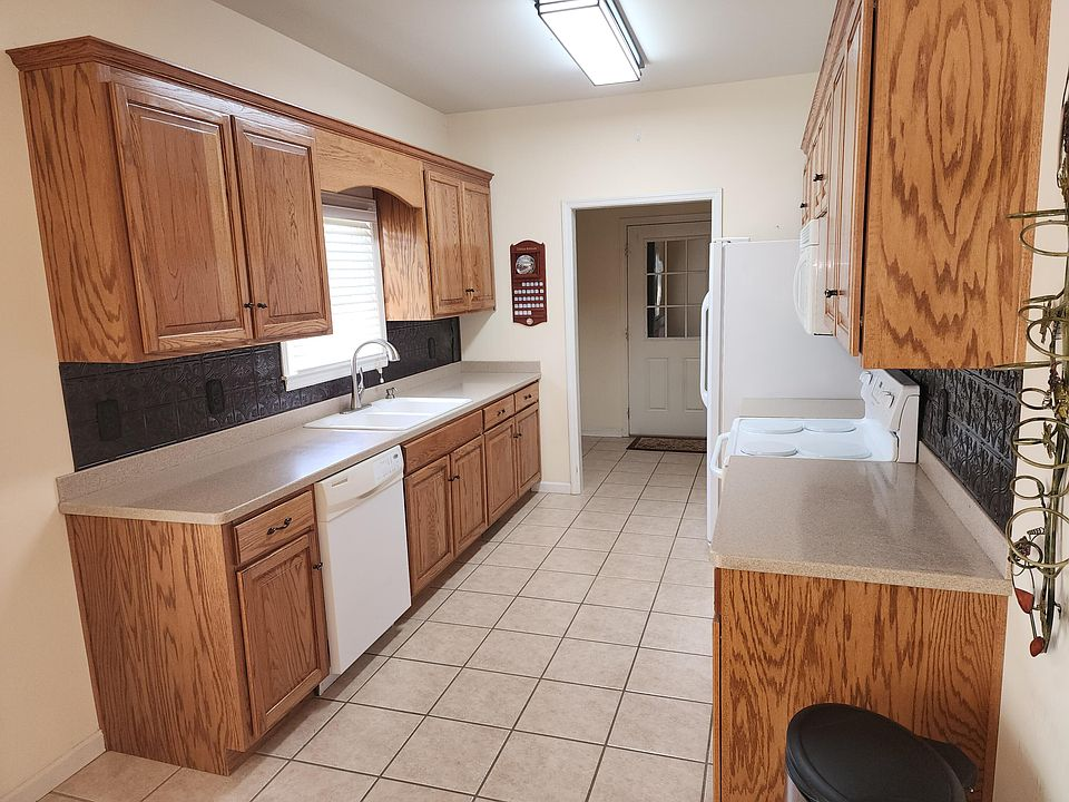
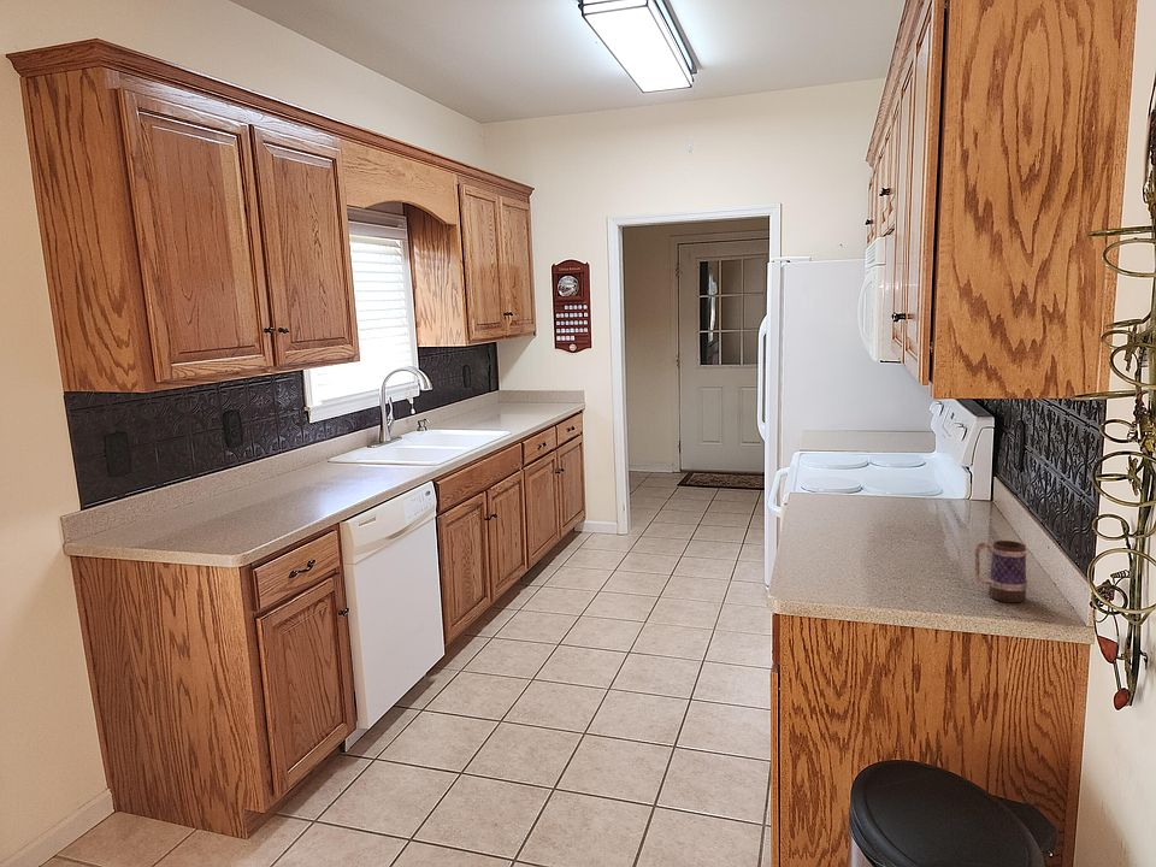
+ mug (999, 570)
